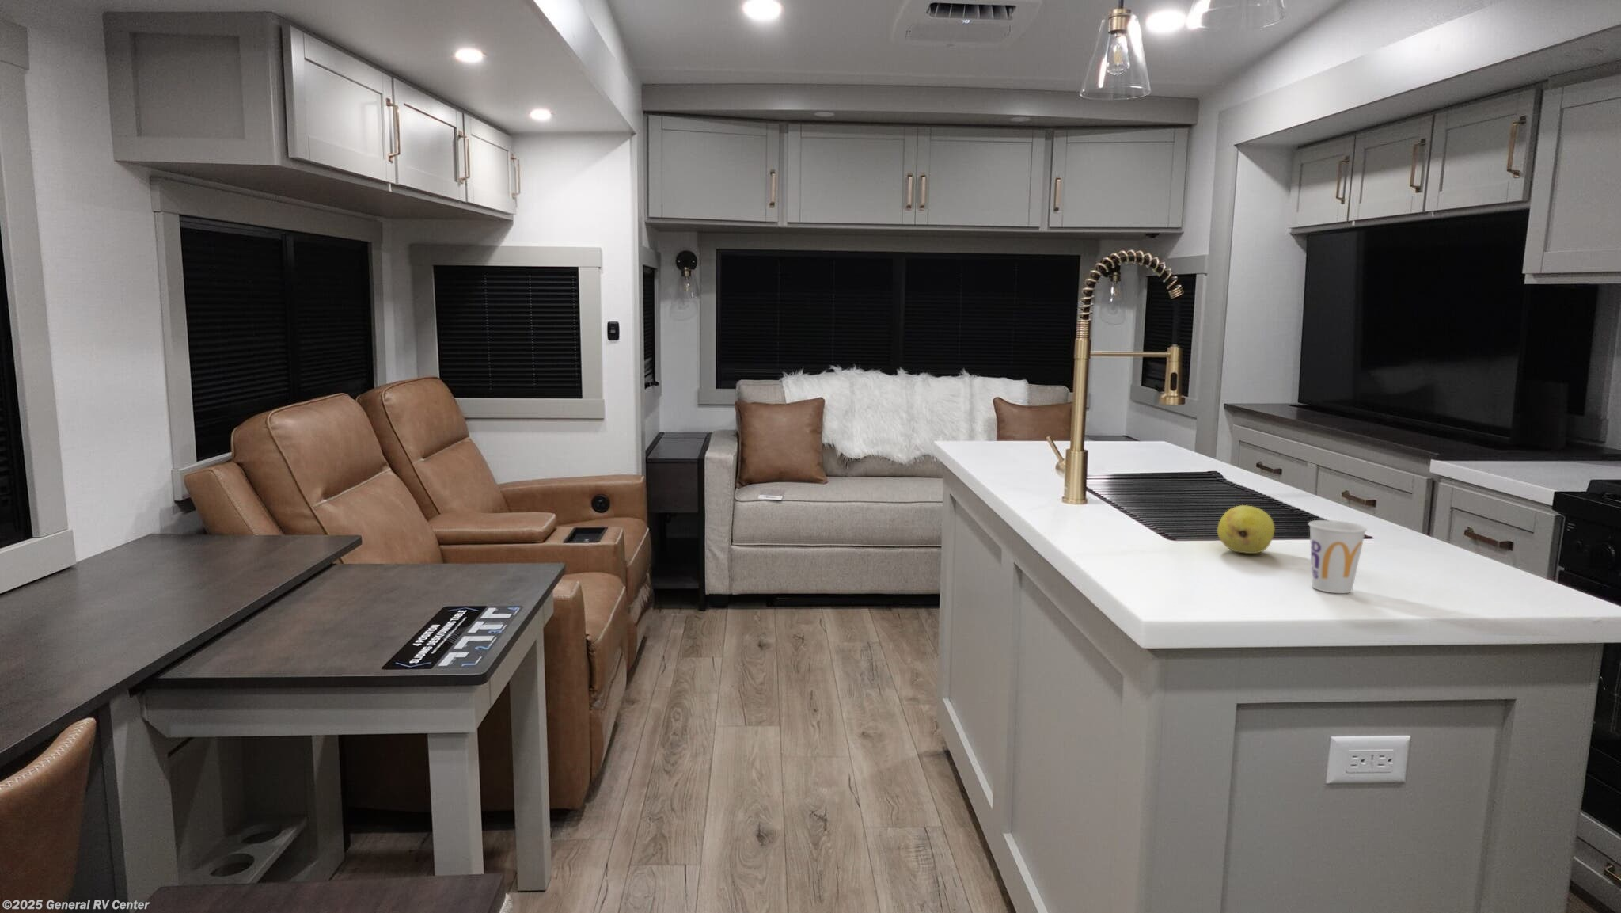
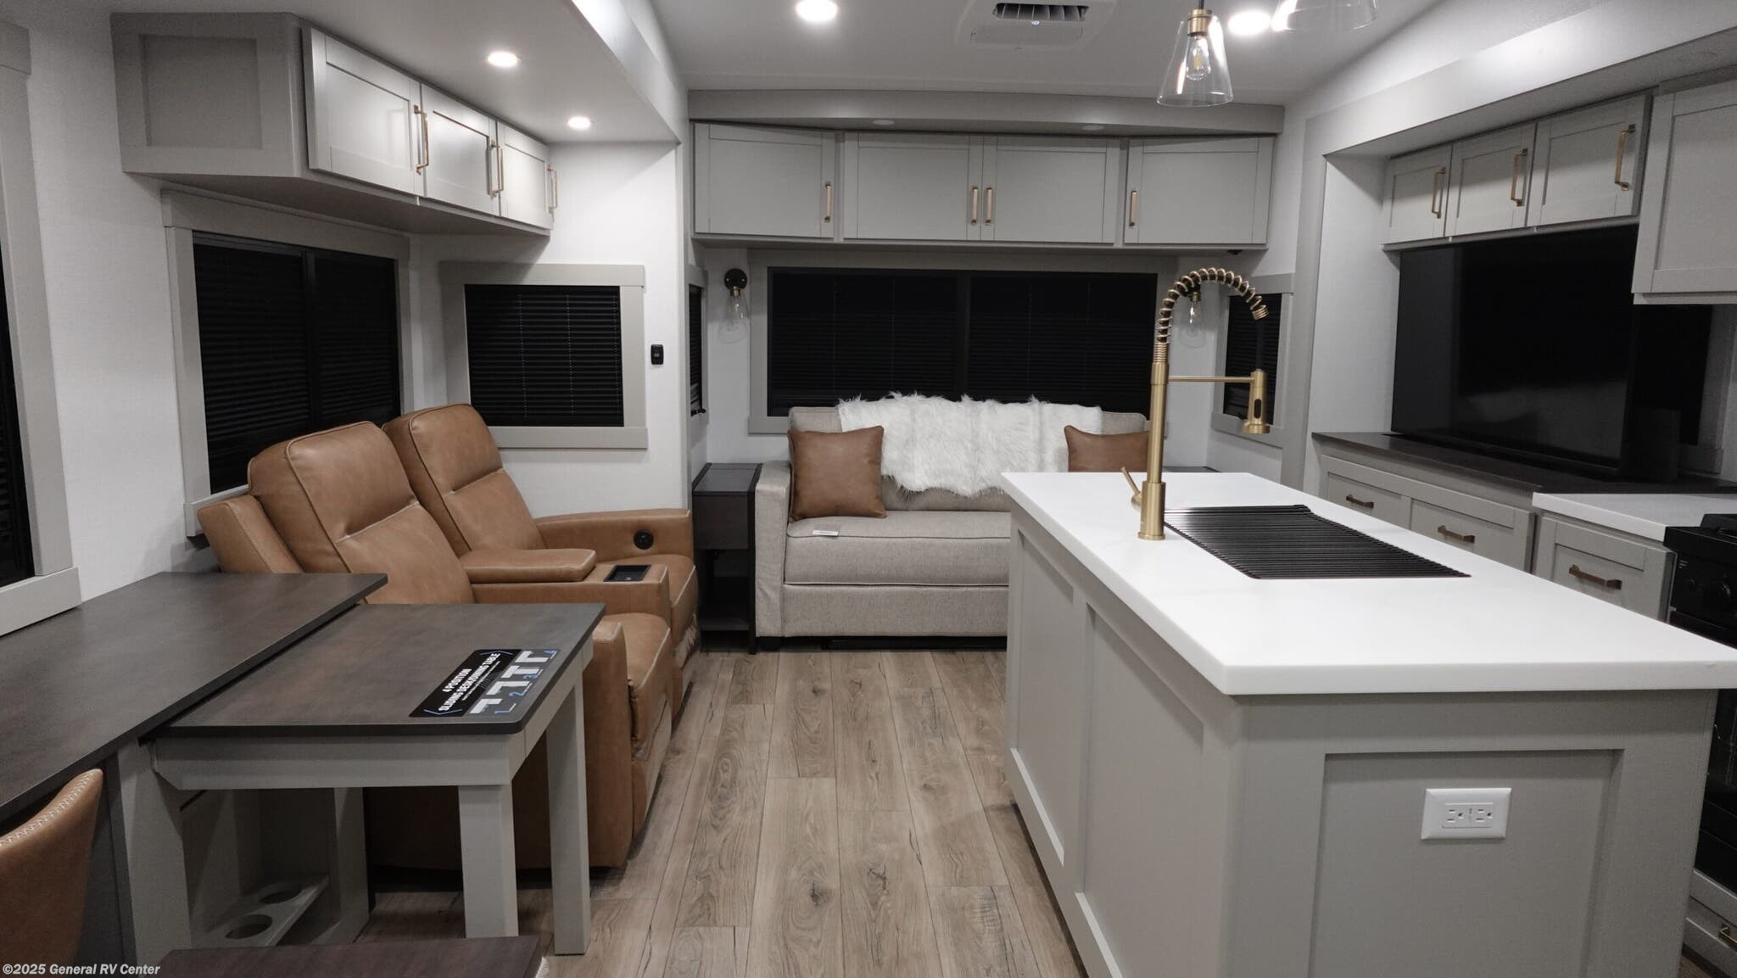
- fruit (1245, 529)
- cup (1335, 557)
